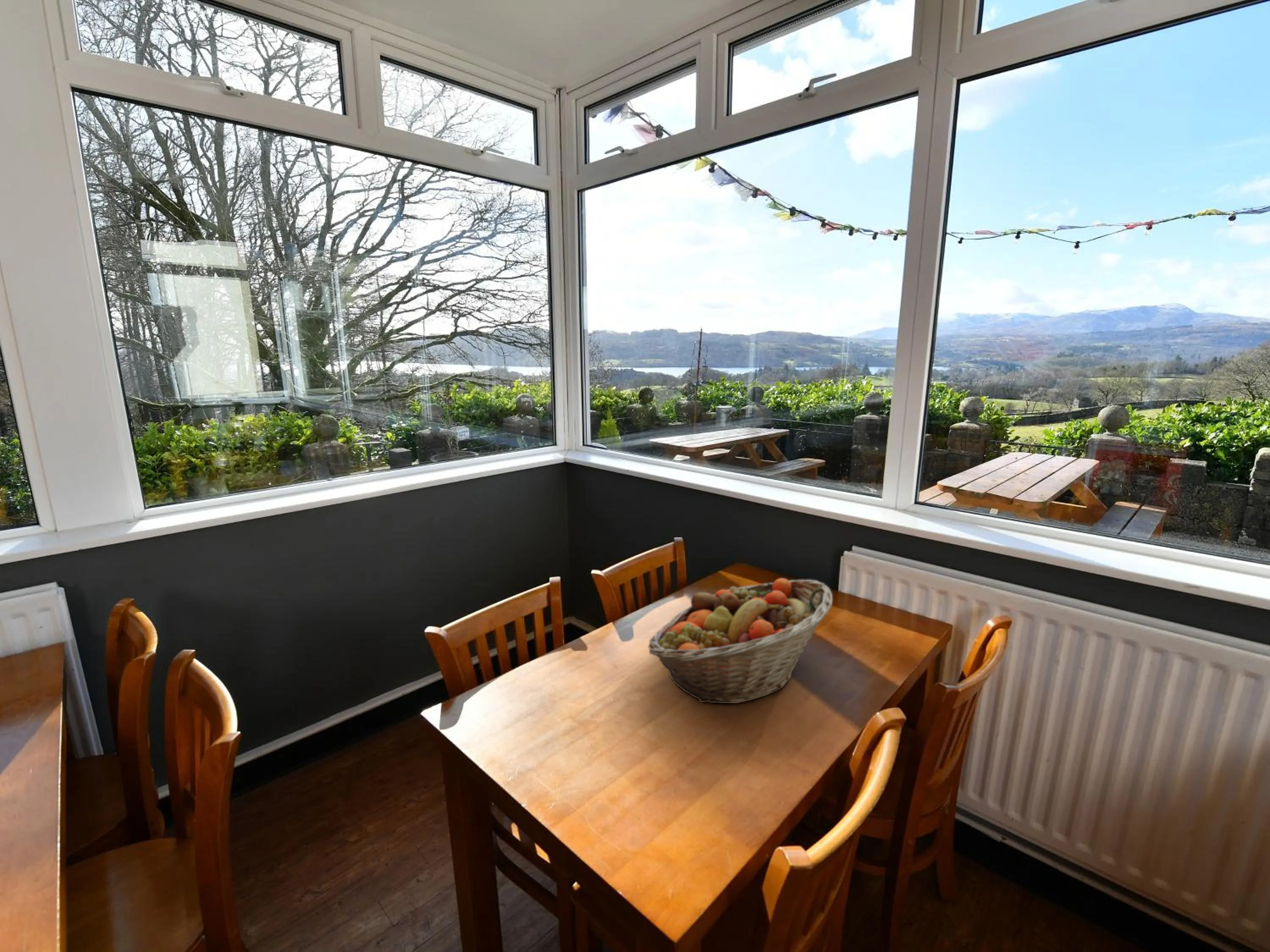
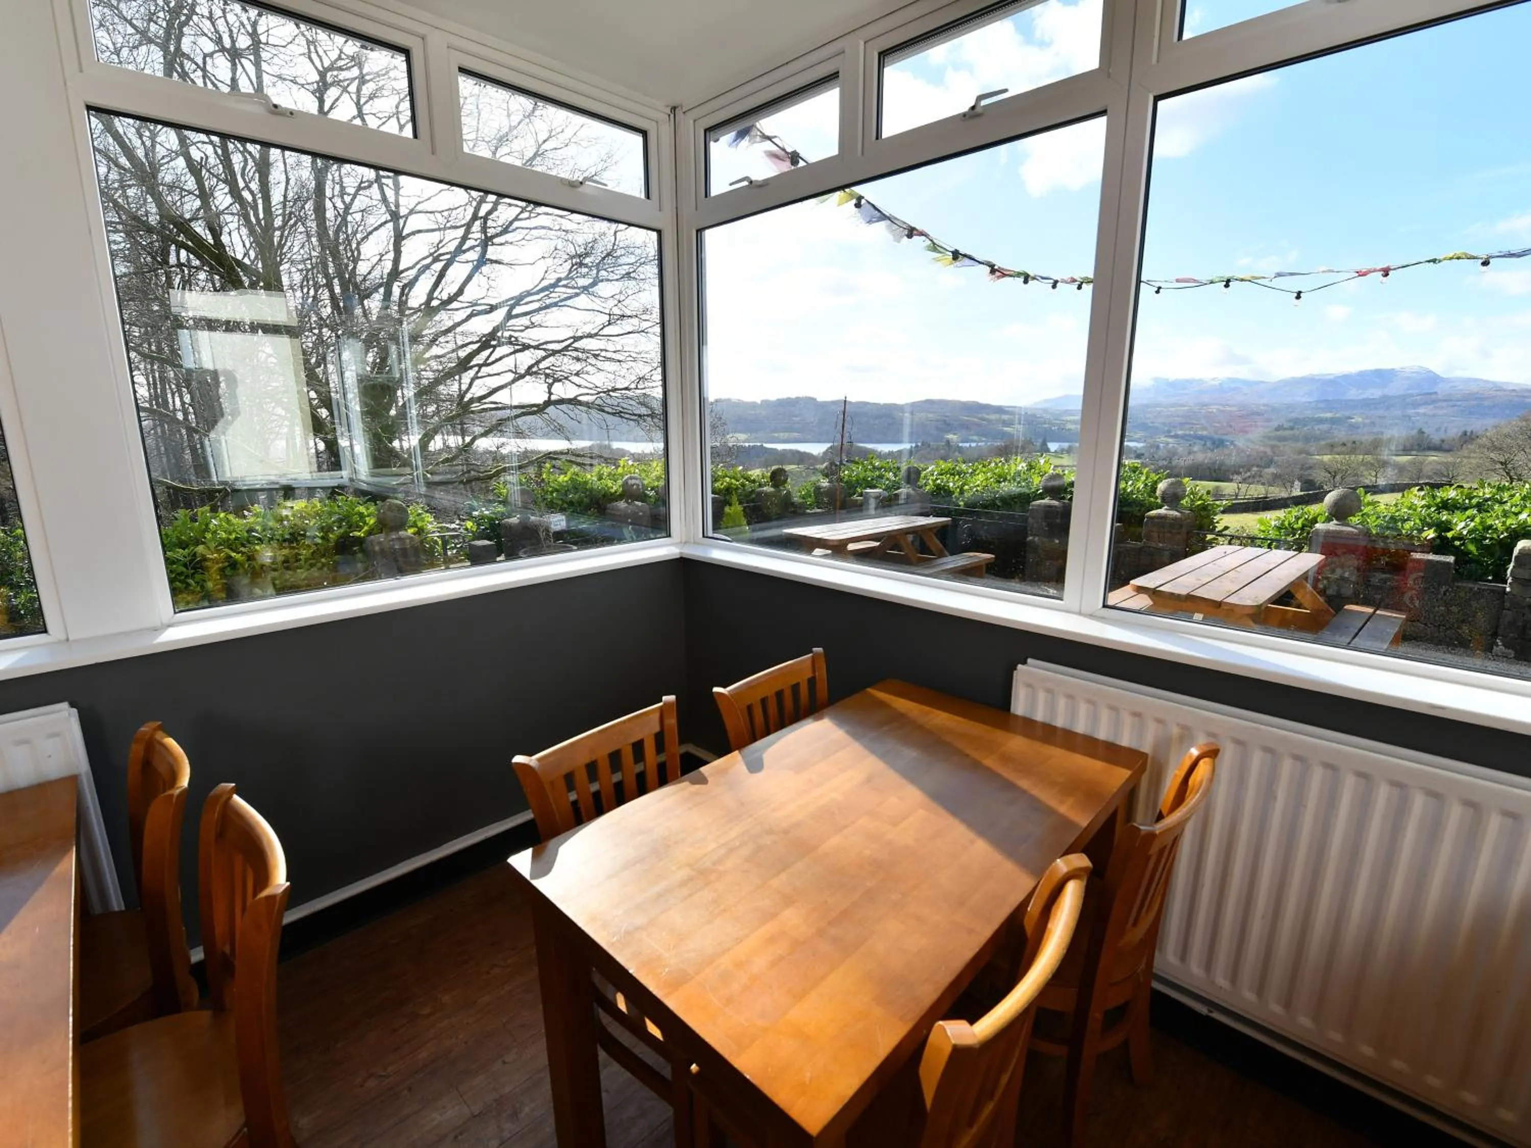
- fruit basket (741, 630)
